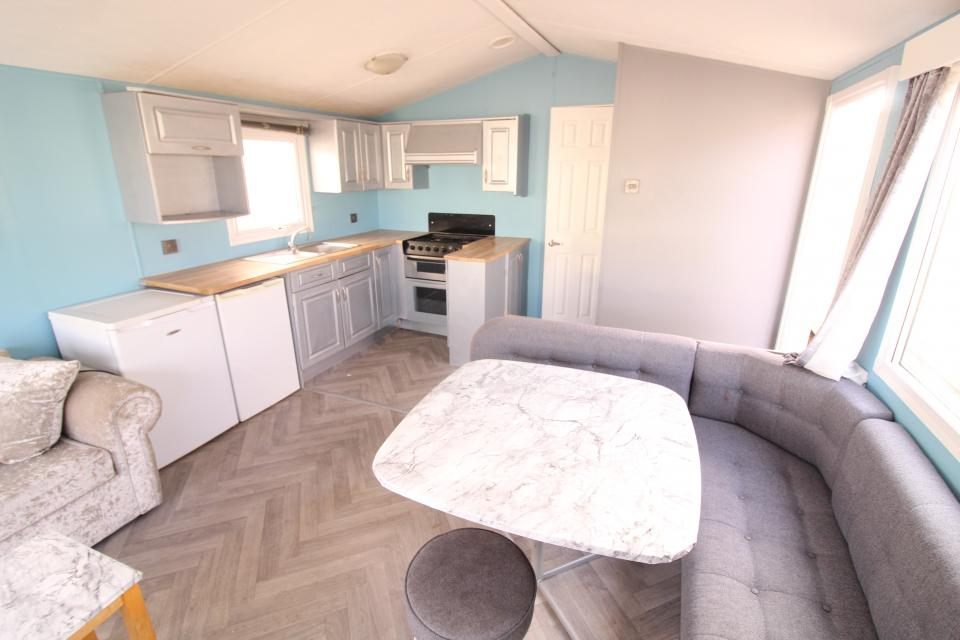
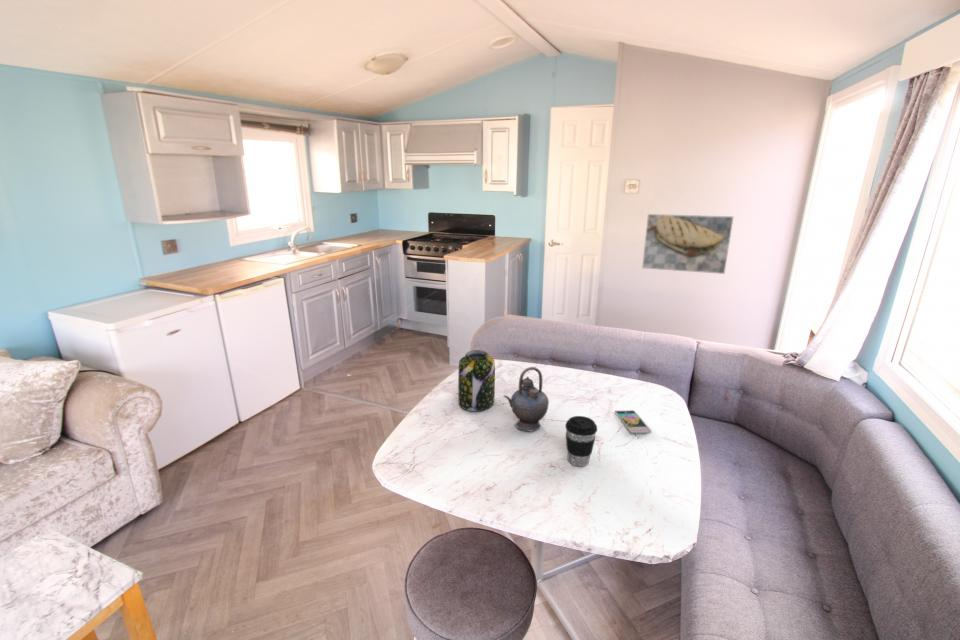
+ jar (476, 378)
+ smartphone (632, 421)
+ coffee cup (580, 441)
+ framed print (685, 243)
+ teapot (525, 397)
